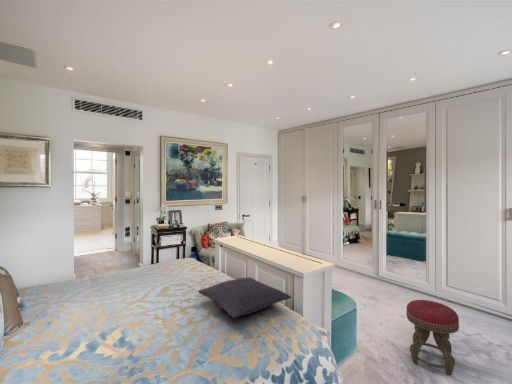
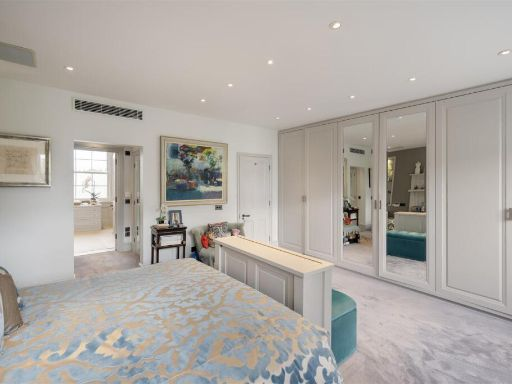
- stool (429, 333)
- pillow (243, 294)
